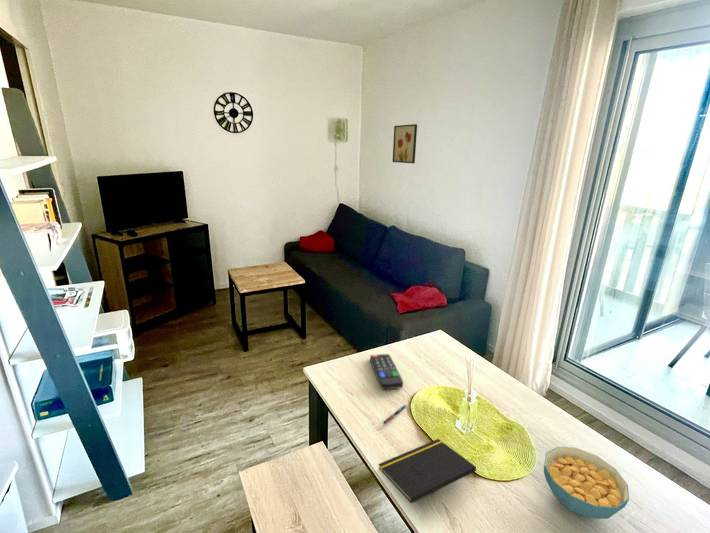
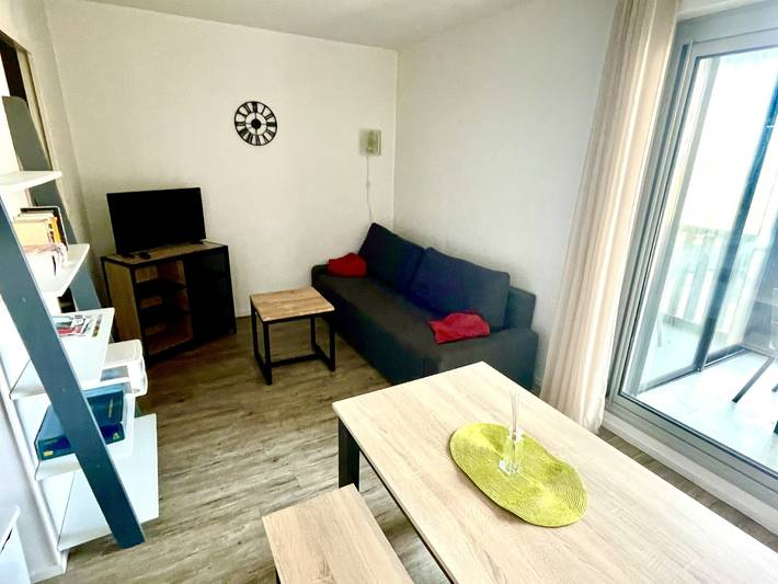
- pen (395, 413)
- cereal bowl (581, 488)
- notepad (426, 467)
- remote control (385, 370)
- wall art (404, 144)
